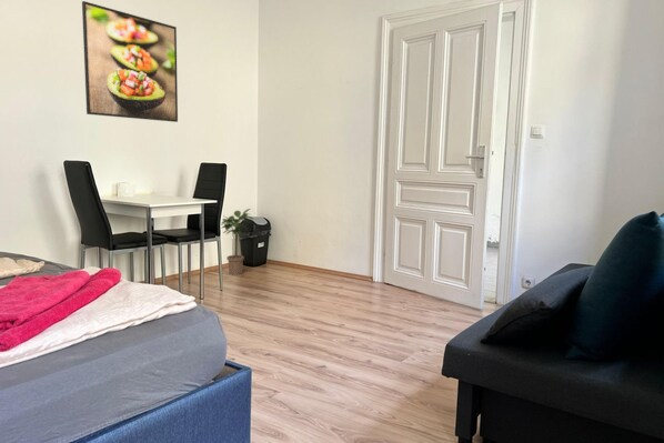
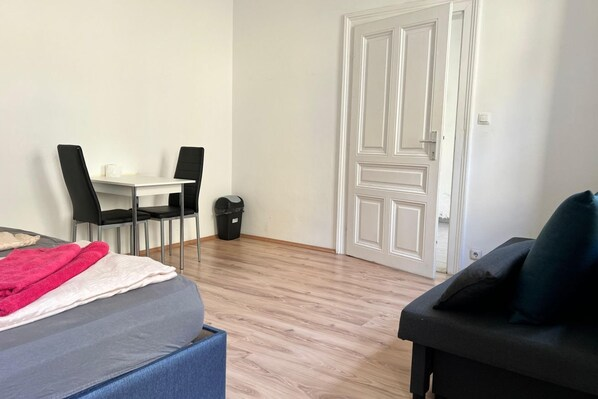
- potted plant (234, 241)
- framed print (134, 67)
